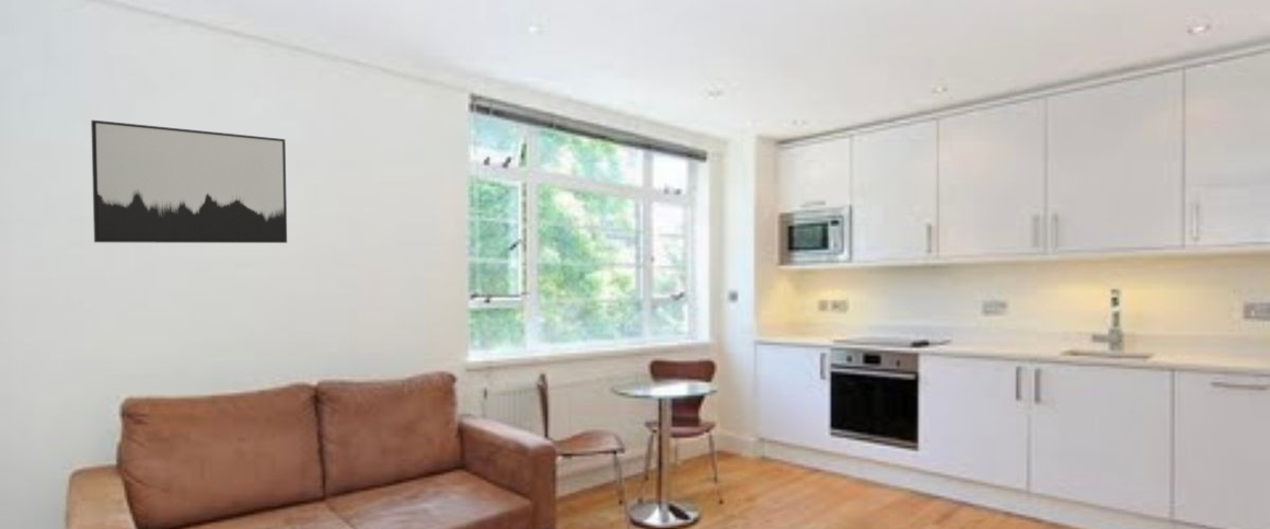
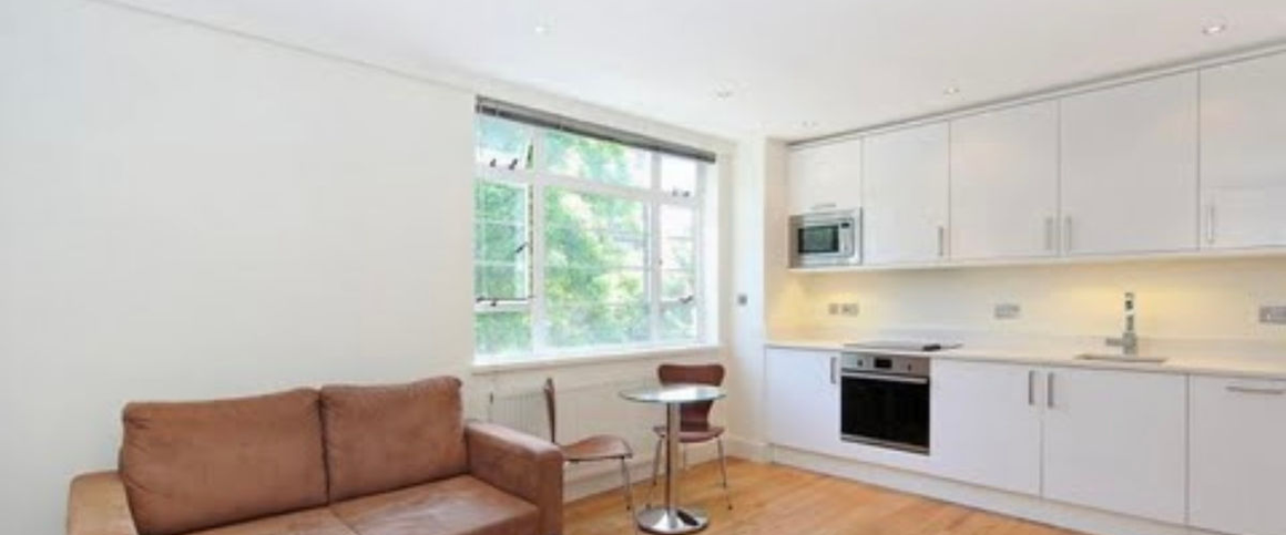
- wall art (197, 186)
